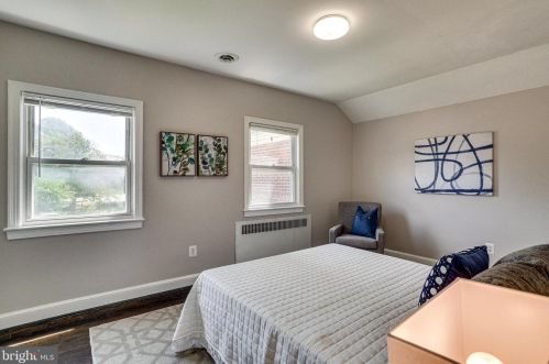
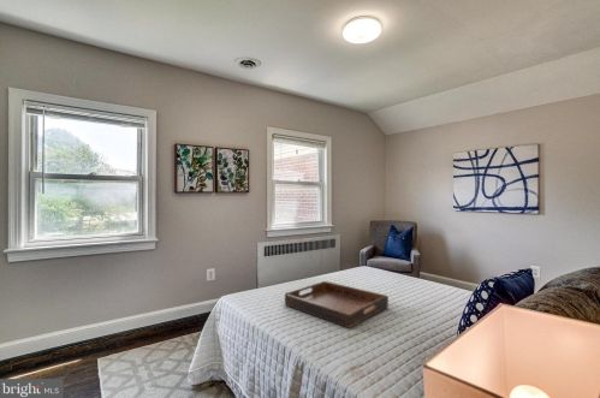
+ serving tray (334, 299)
